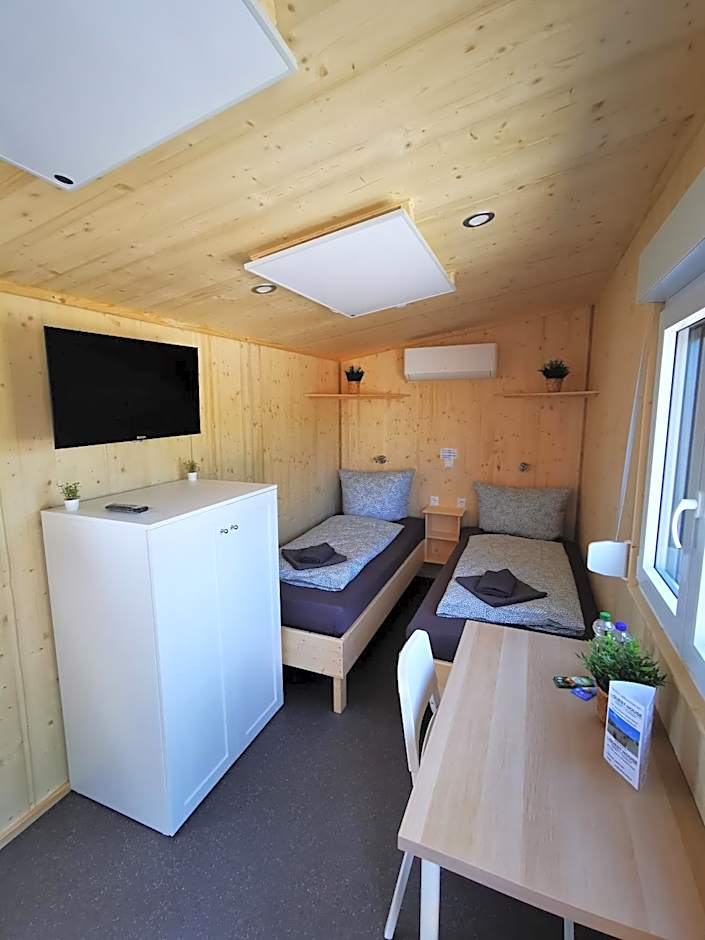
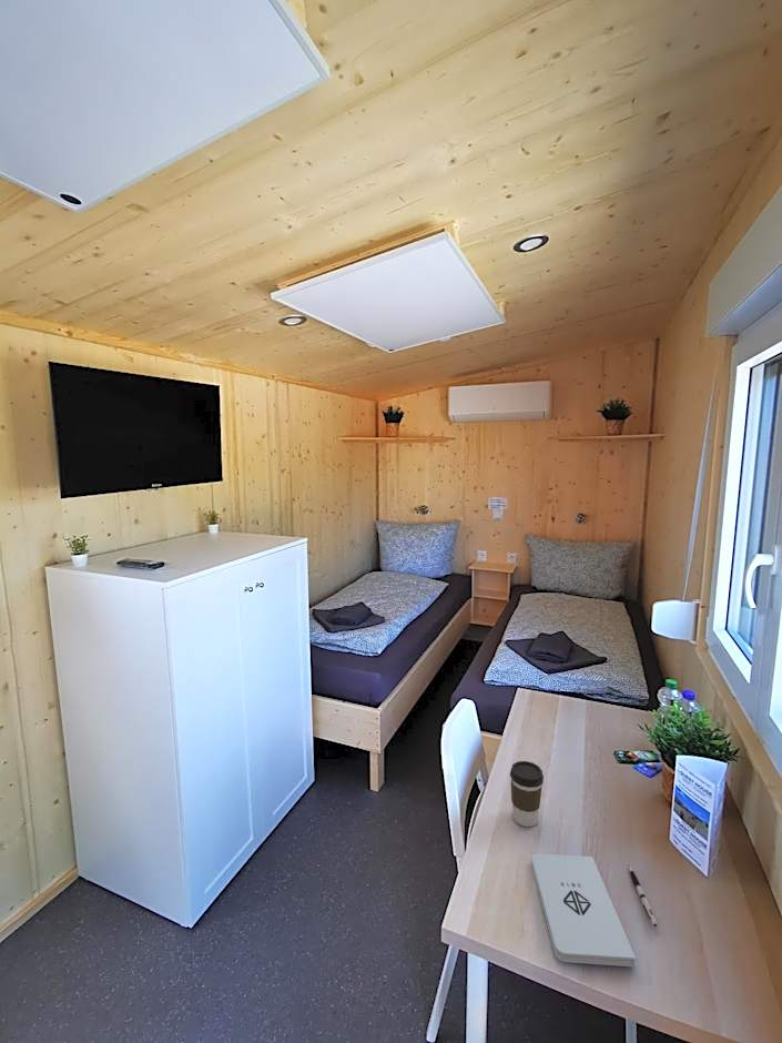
+ pen (640, 893)
+ coffee cup (526, 793)
+ notepad (576, 903)
